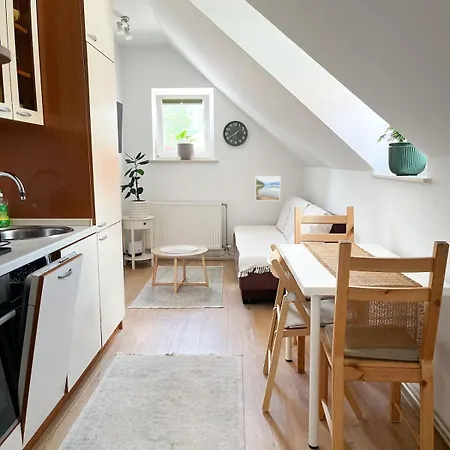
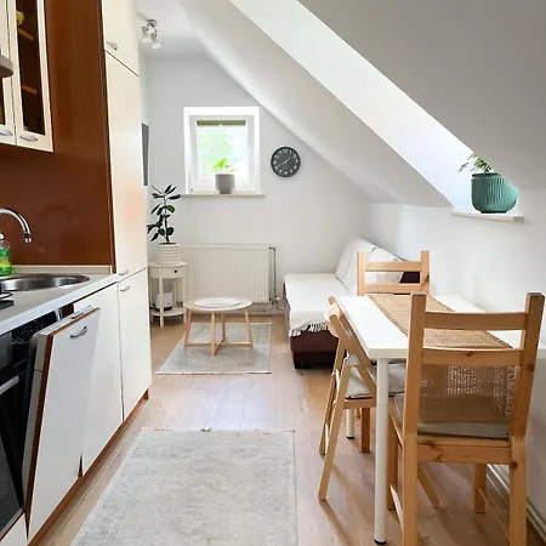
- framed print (267, 188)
